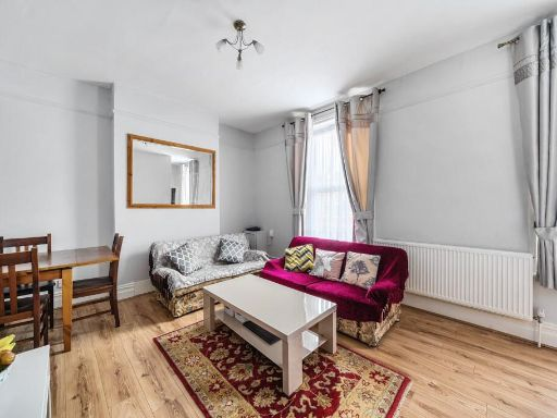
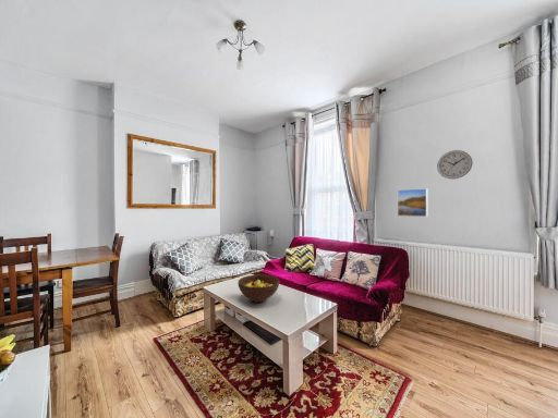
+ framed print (412, 202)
+ wall clock (453, 164)
+ fruit bowl (258, 290)
